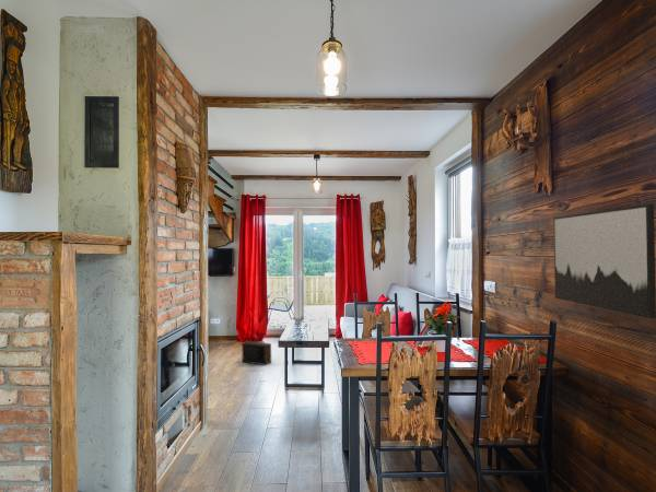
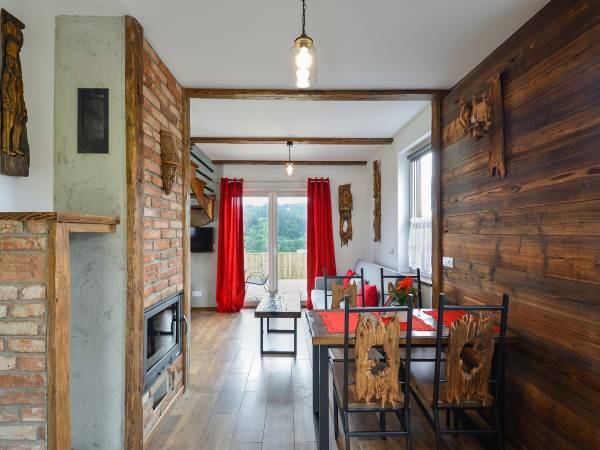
- wall art (596, 259)
- speaker (255, 353)
